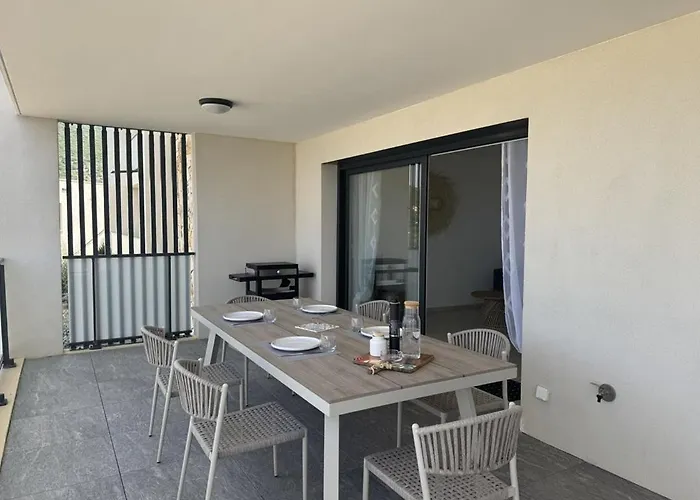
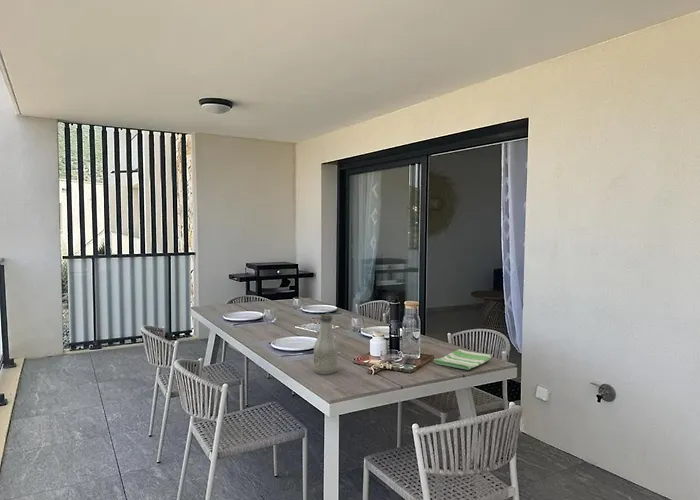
+ bottle (325, 343)
+ dish towel (463, 358)
